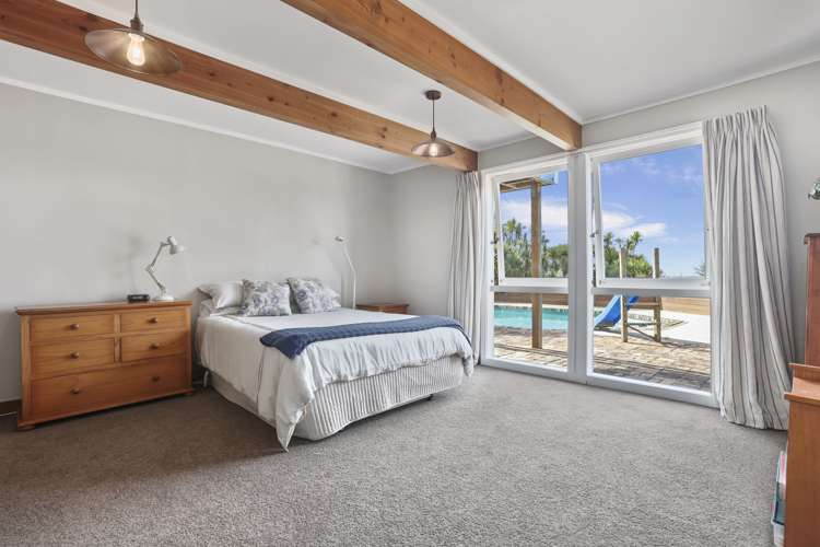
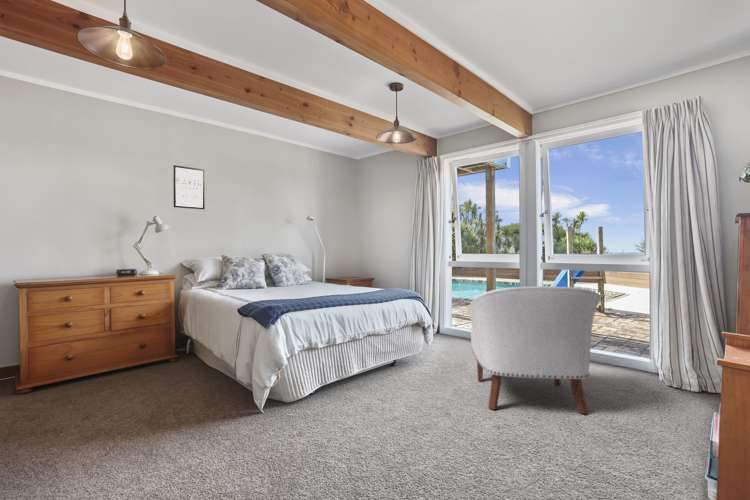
+ chair (527, 339)
+ wall art (189, 187)
